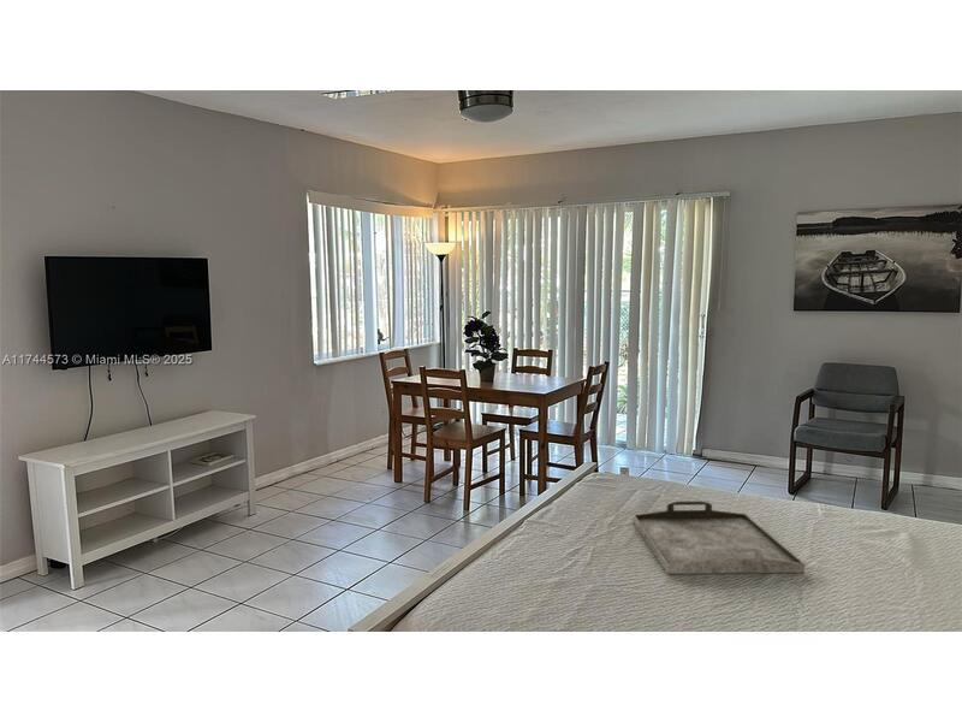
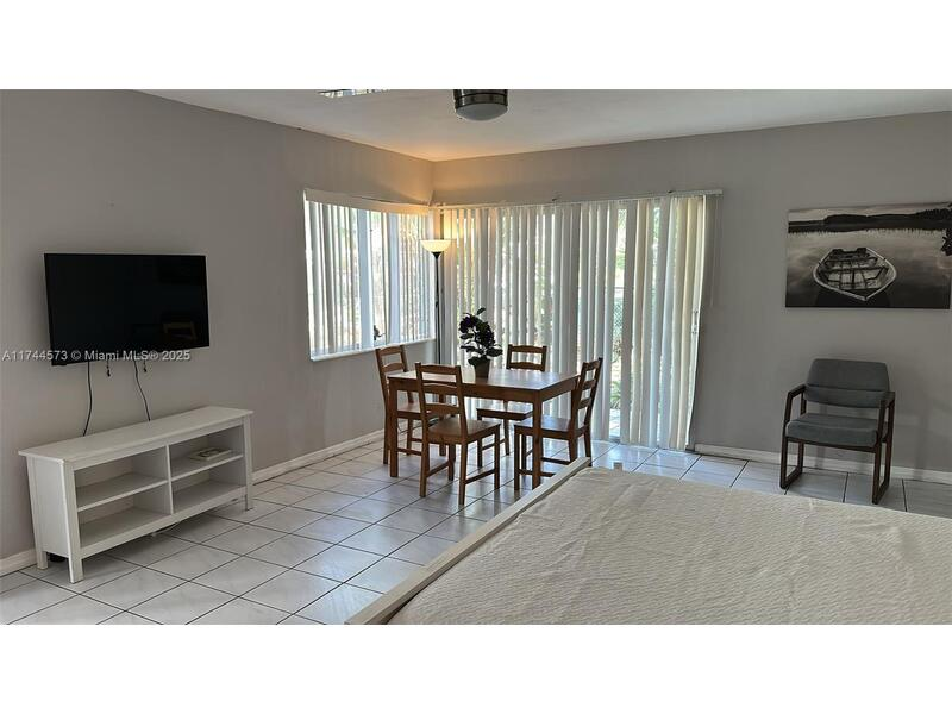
- serving tray (709, 533)
